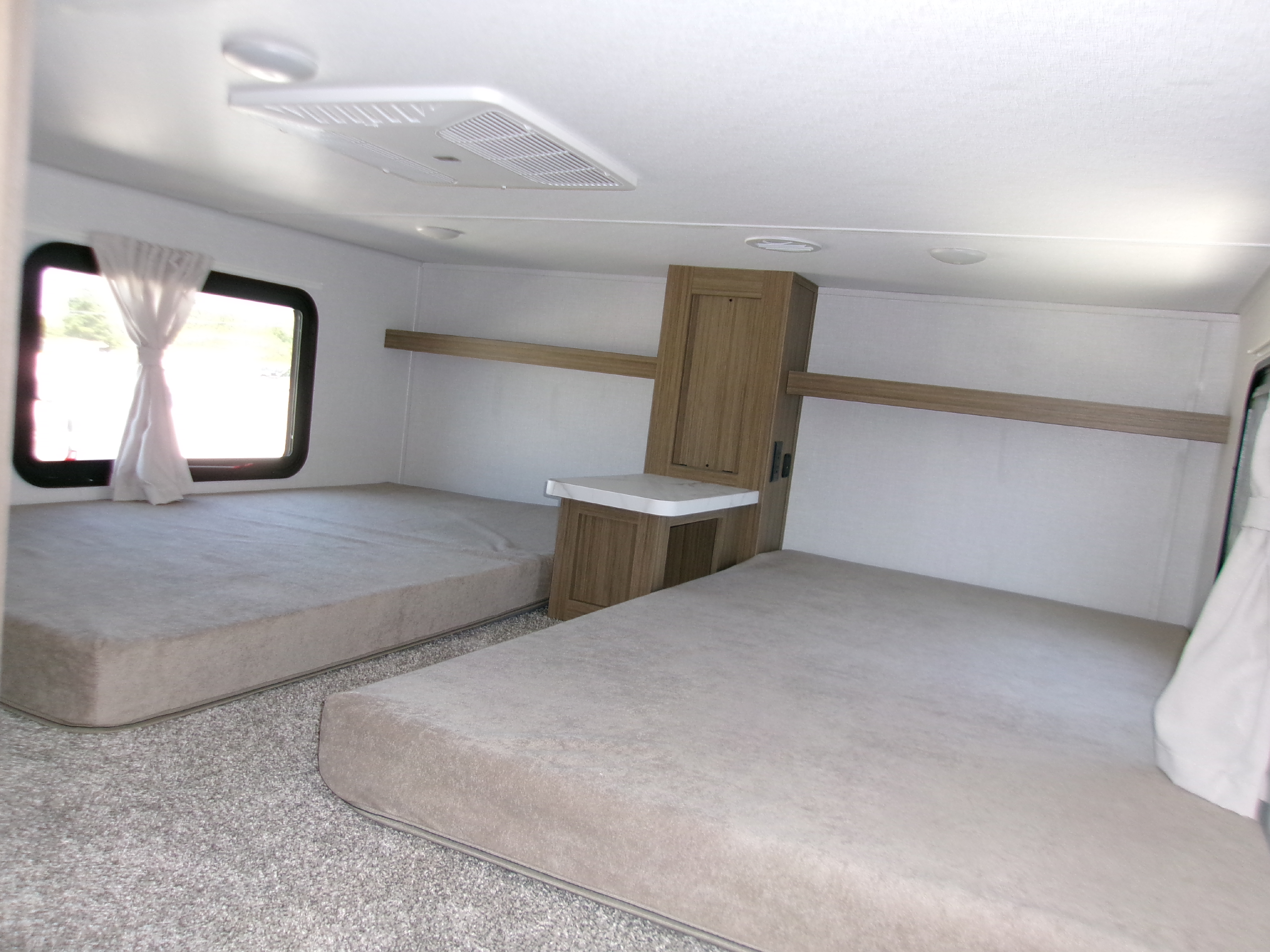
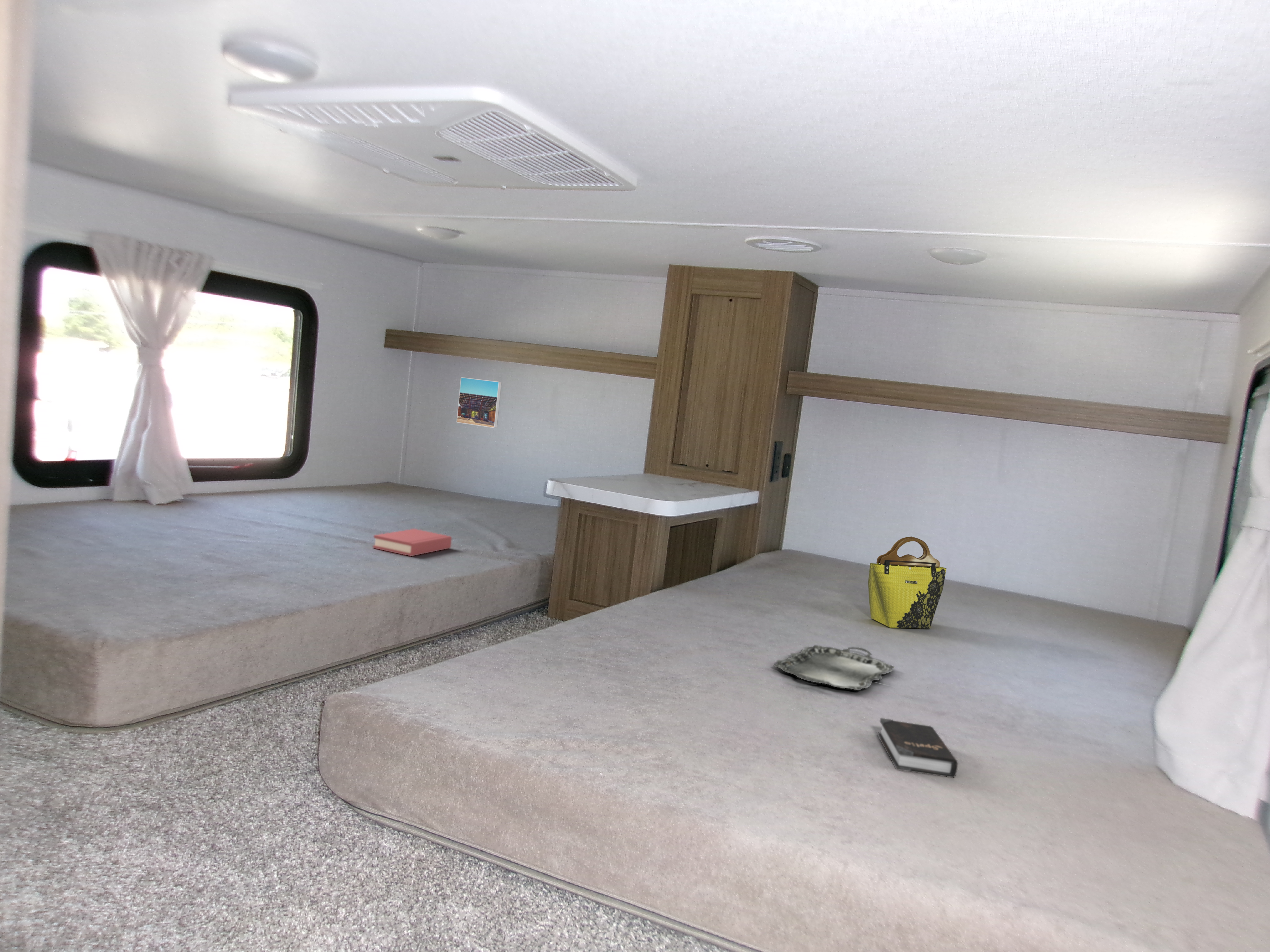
+ serving tray (835, 666)
+ tote bag (906, 580)
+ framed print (479, 402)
+ hardback book (413, 542)
+ hardback book (916, 747)
